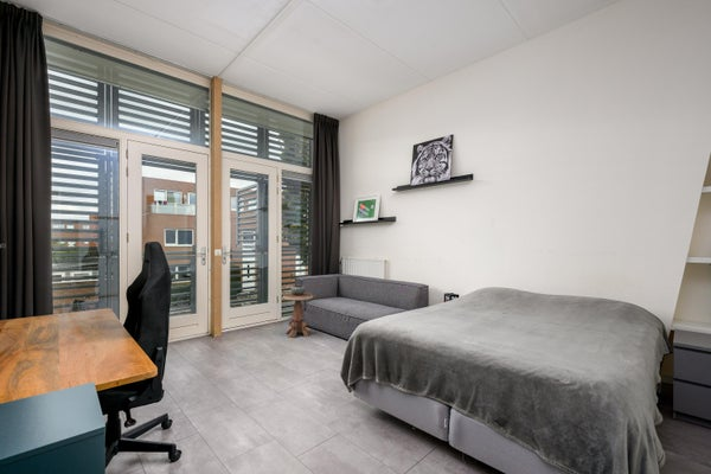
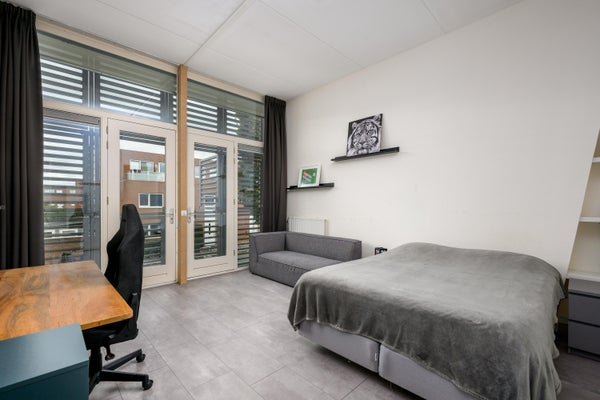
- side table (297, 309)
